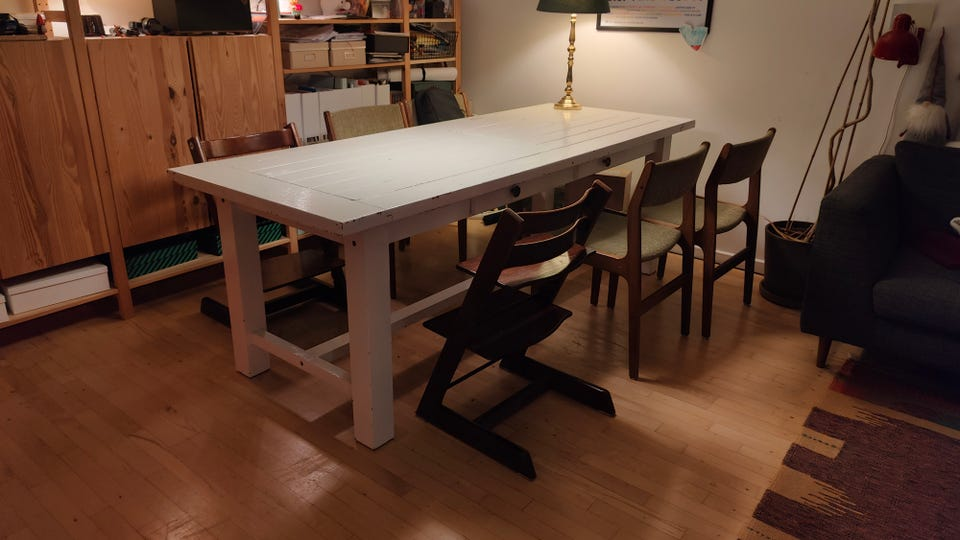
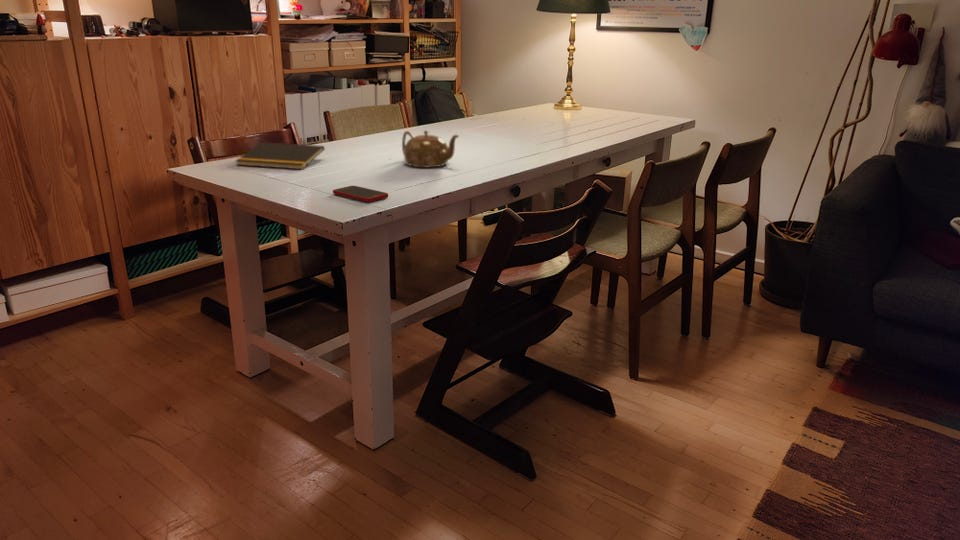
+ notepad (280, 155)
+ teapot (429, 147)
+ cell phone (360, 193)
